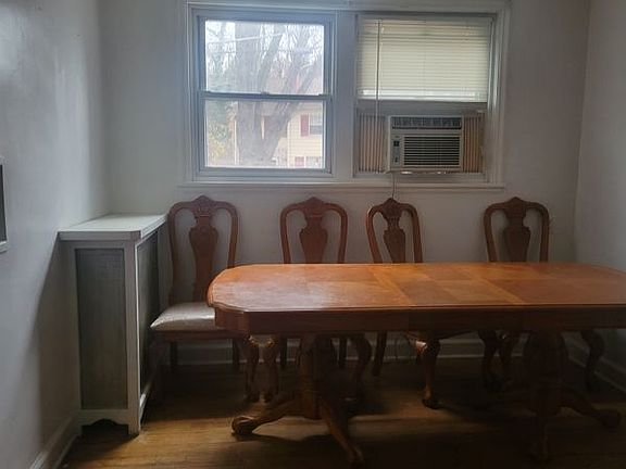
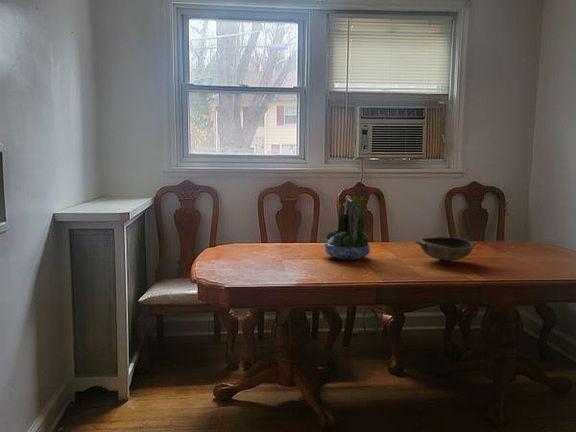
+ bowl (445, 251)
+ flower arrangement (347, 225)
